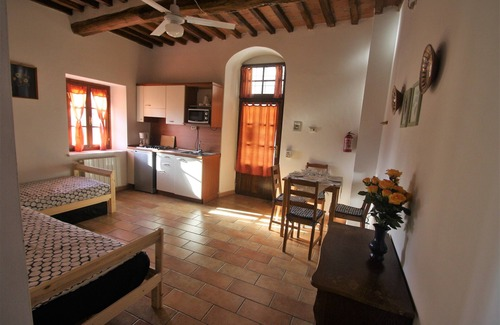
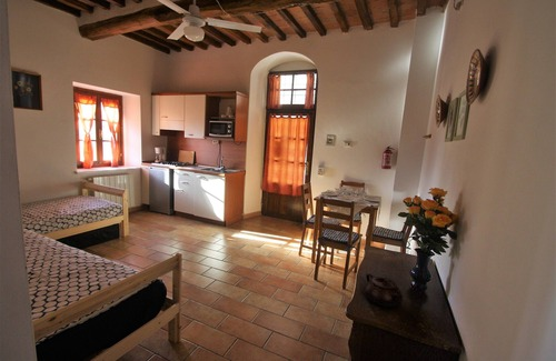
+ teapot (383, 288)
